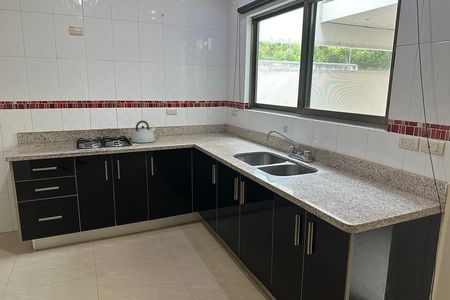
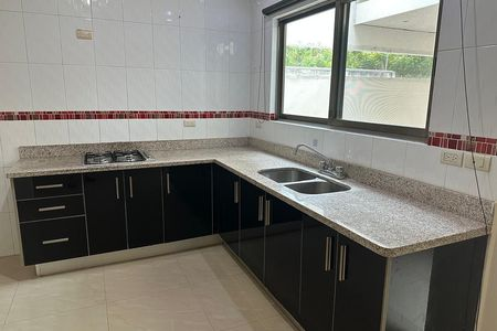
- kettle (144, 130)
